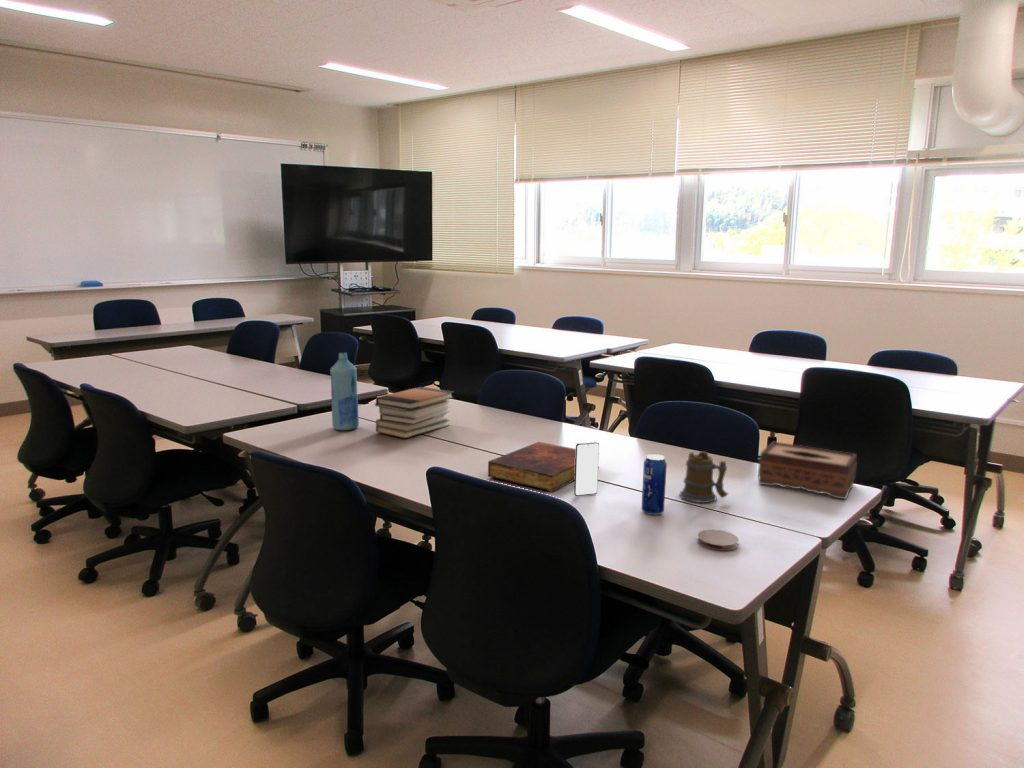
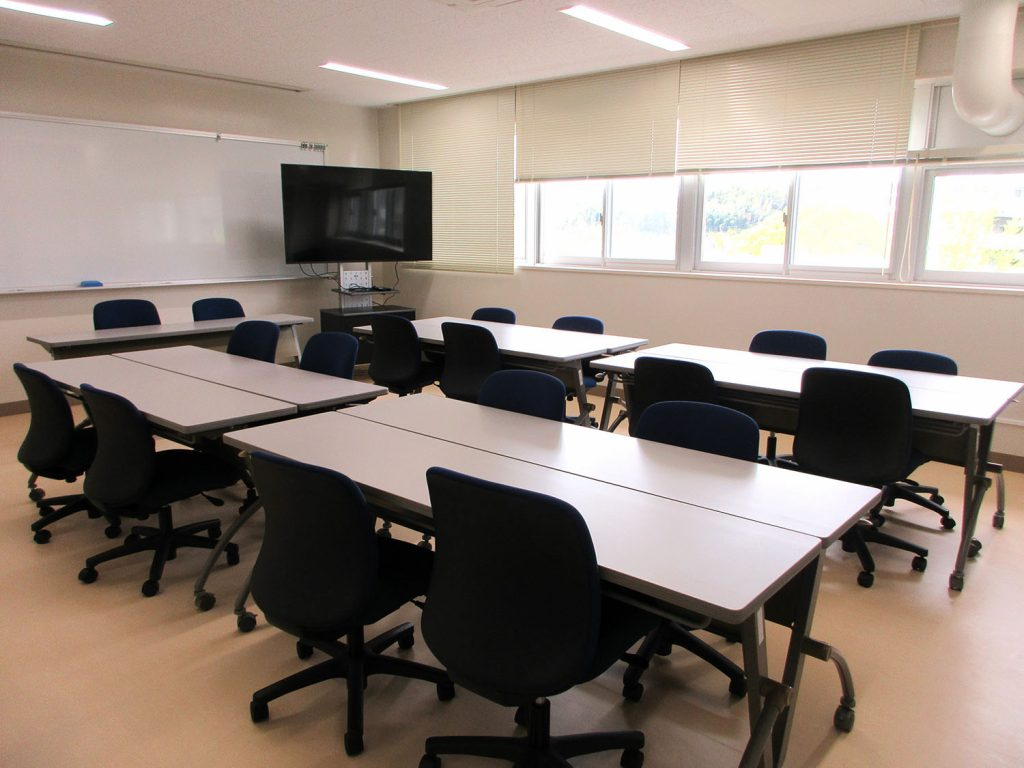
- bottle (344, 390)
- mug (705, 476)
- coaster (717, 539)
- book stack (415, 411)
- beverage can (654, 484)
- smartphone (586, 468)
- book (544, 464)
- tissue box (807, 468)
